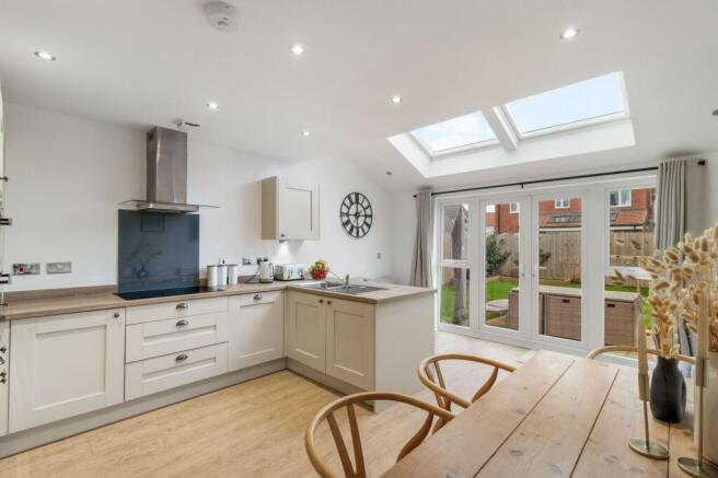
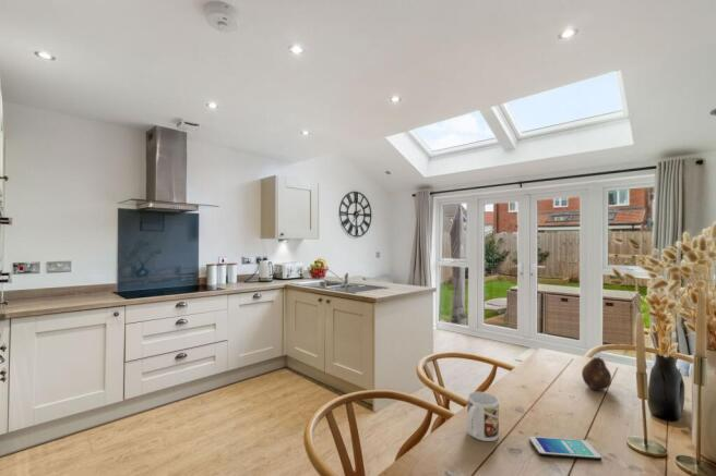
+ smartphone (563, 448)
+ mug (479, 417)
+ fruit (596, 371)
